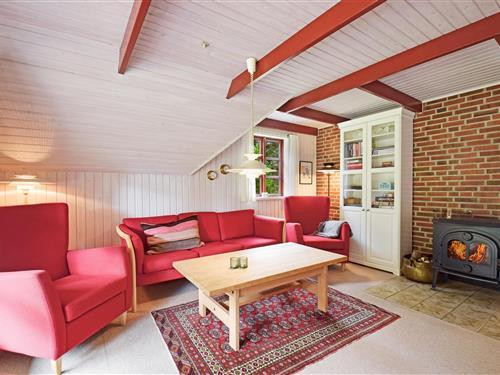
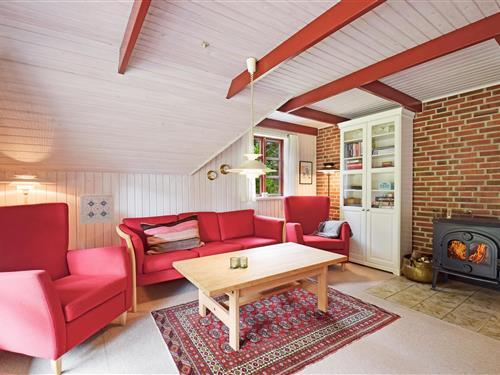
+ wall art (97, 208)
